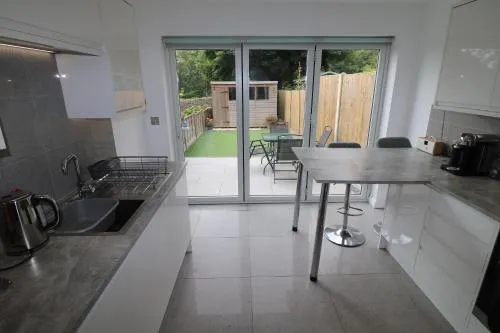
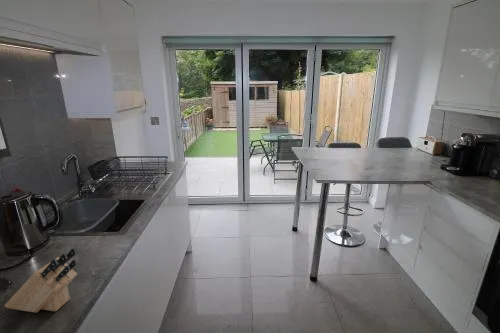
+ knife block (42, 277)
